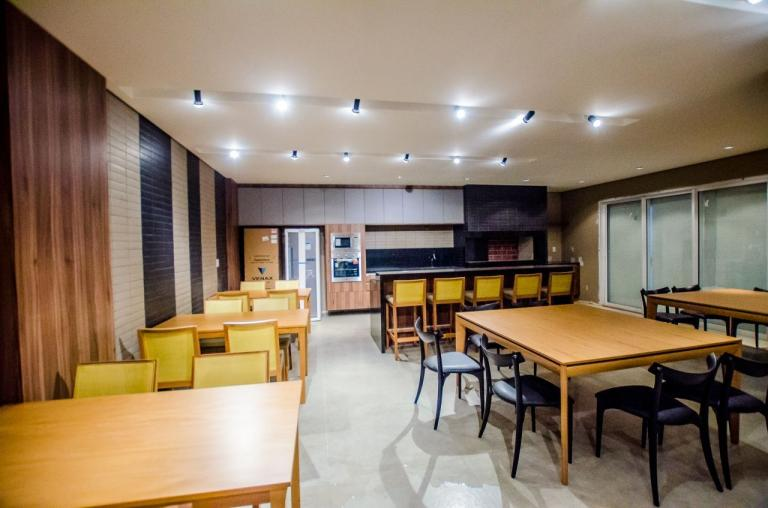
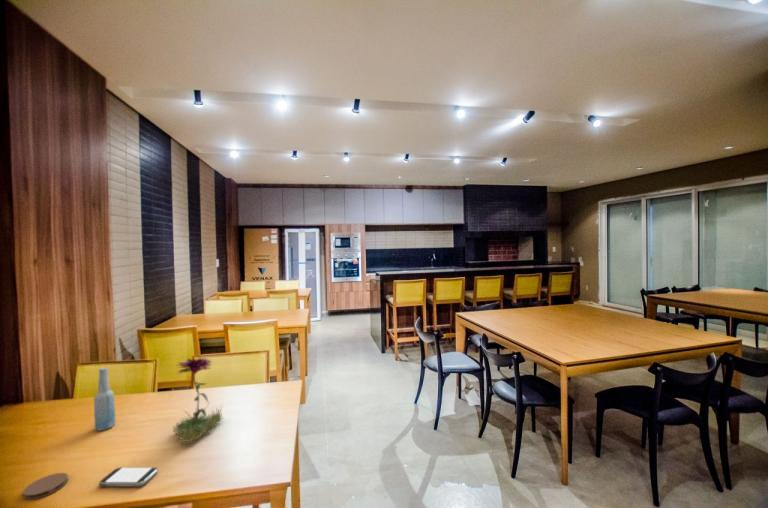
+ bottle (104, 397)
+ coaster (46, 485)
+ flower (196, 396)
+ smartphone (129, 476)
